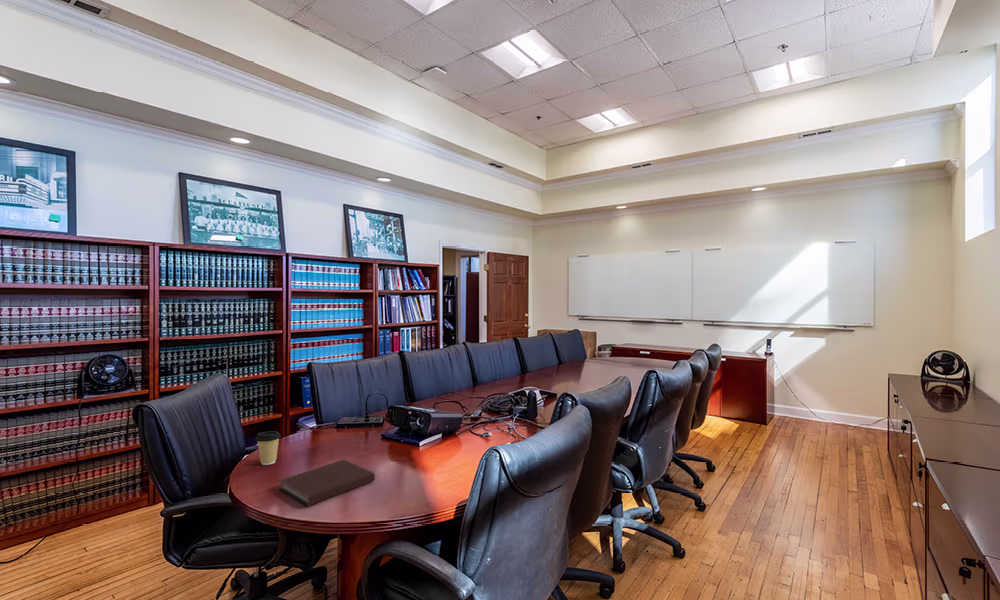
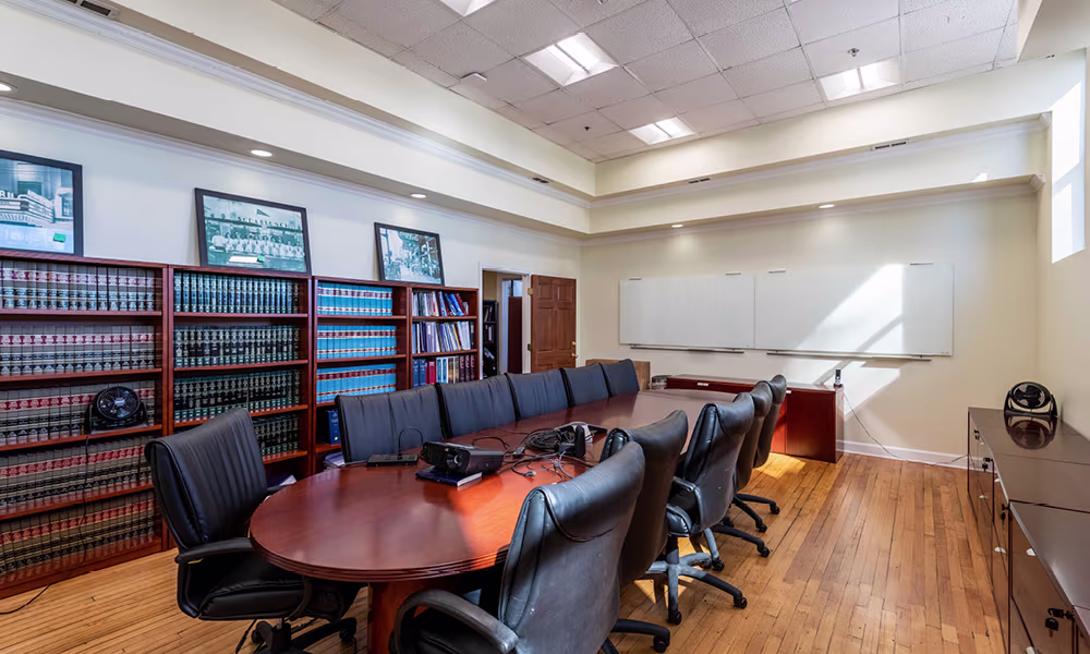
- coffee cup (268, 447)
- notebook (327, 480)
